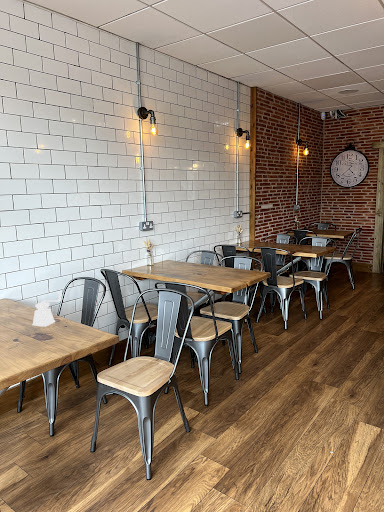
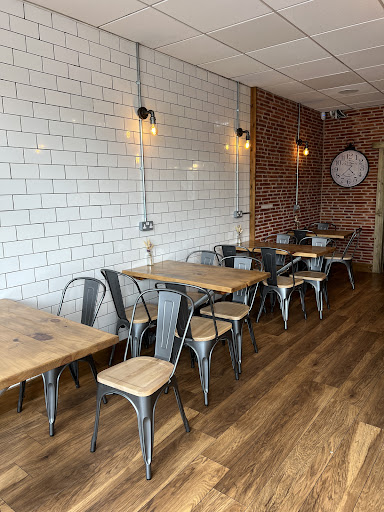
- coffee grinder (46, 308)
